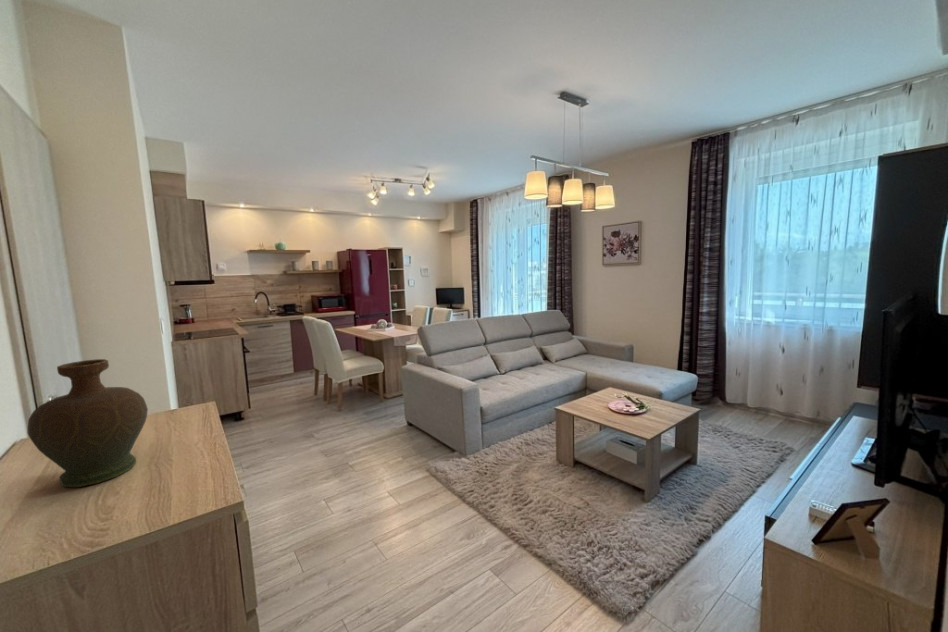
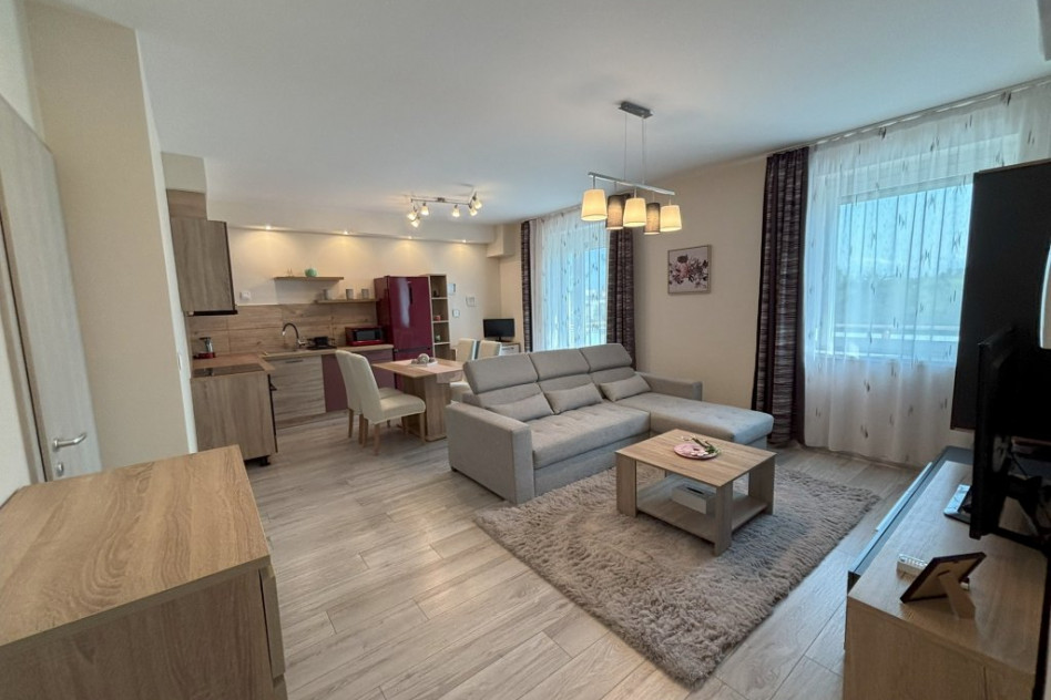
- decorative vase (91, 418)
